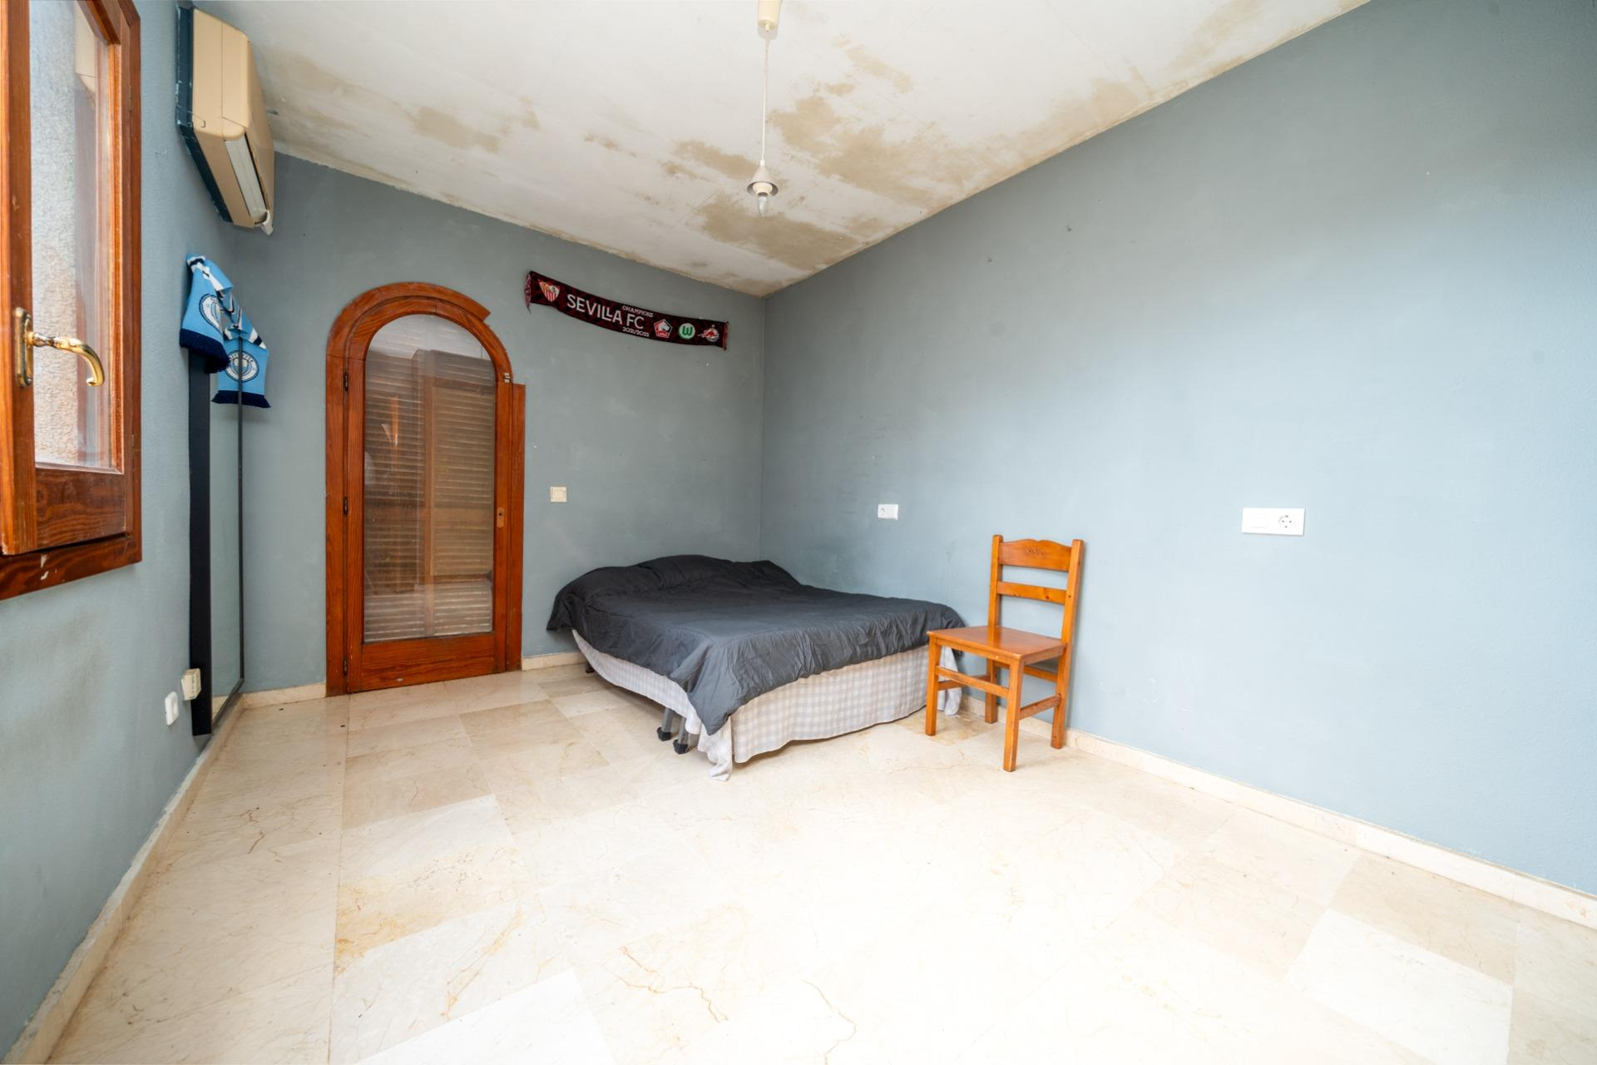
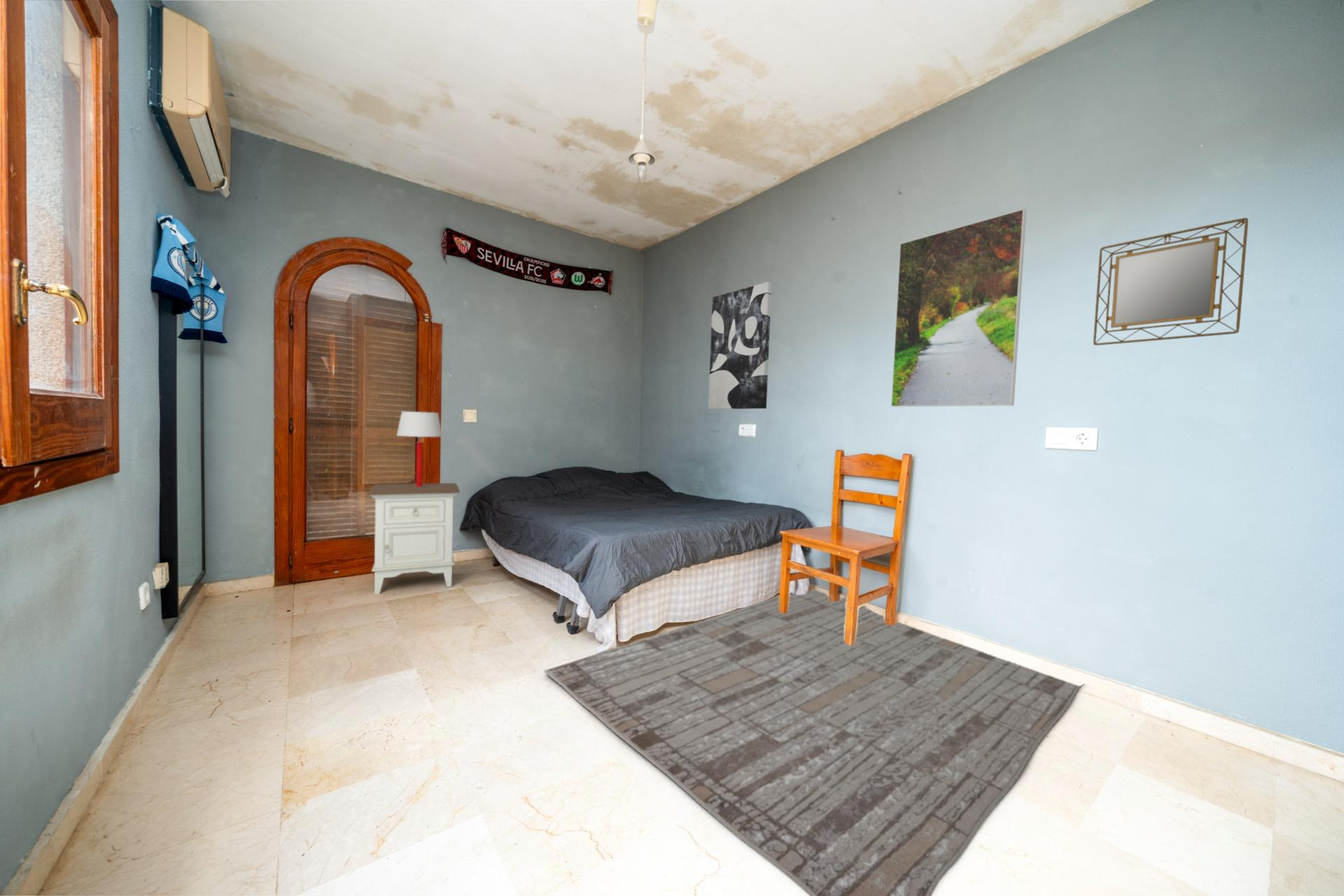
+ table lamp (419, 449)
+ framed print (952, 318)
+ rug (852, 659)
+ wall art (738, 349)
+ nightstand (415, 535)
+ home mirror (1163, 286)
